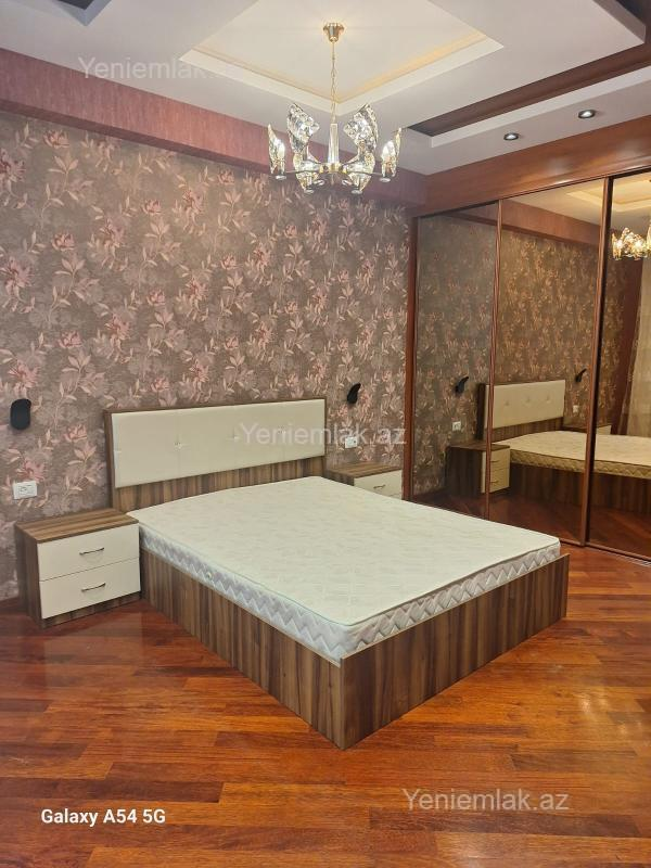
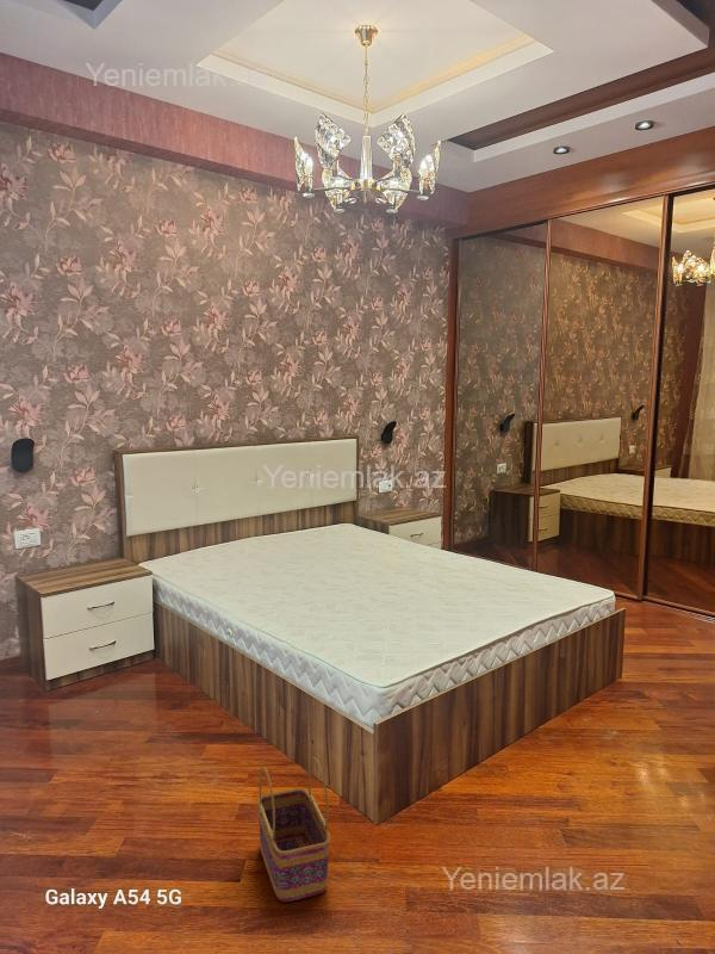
+ basket (292, 817)
